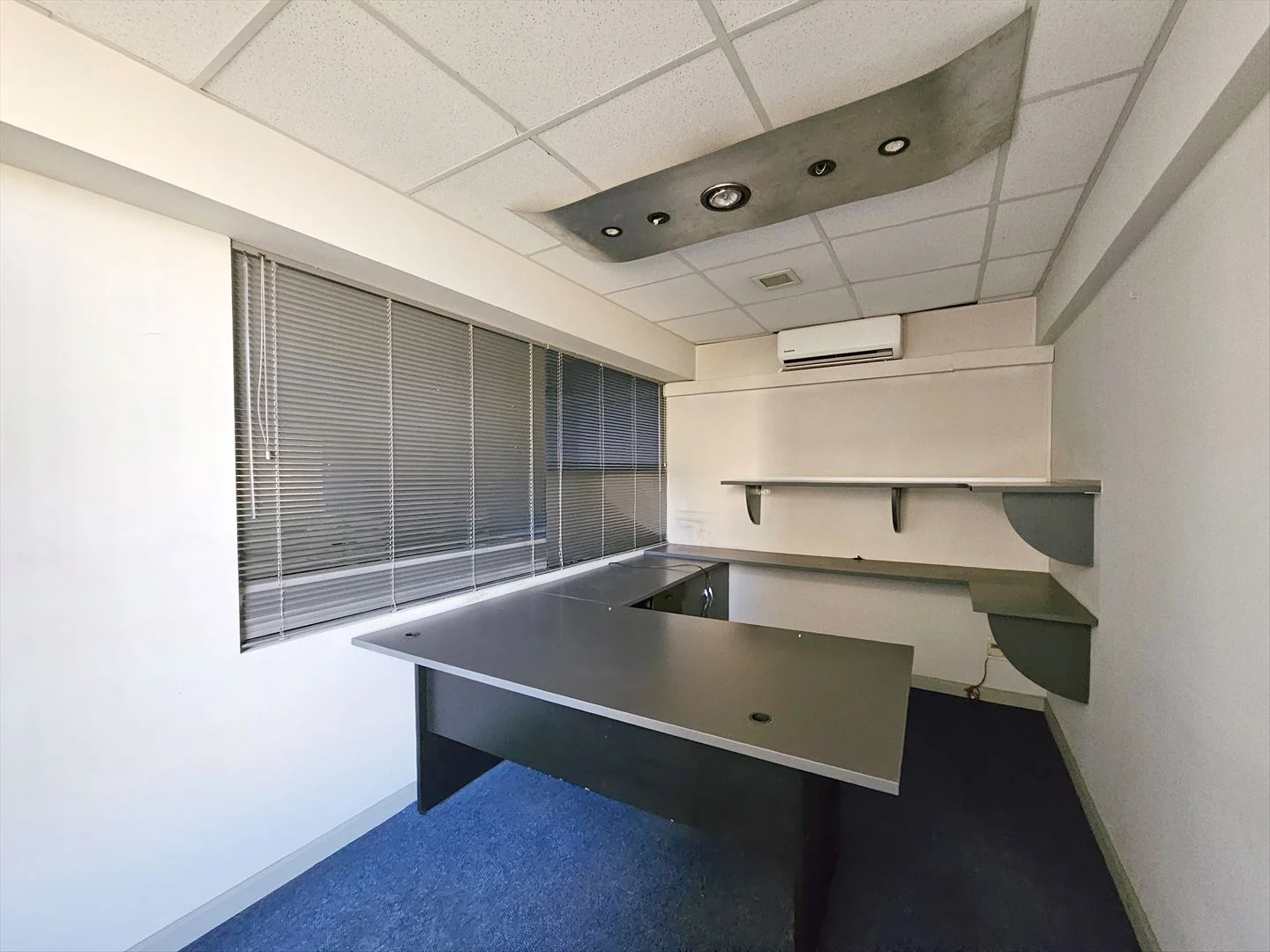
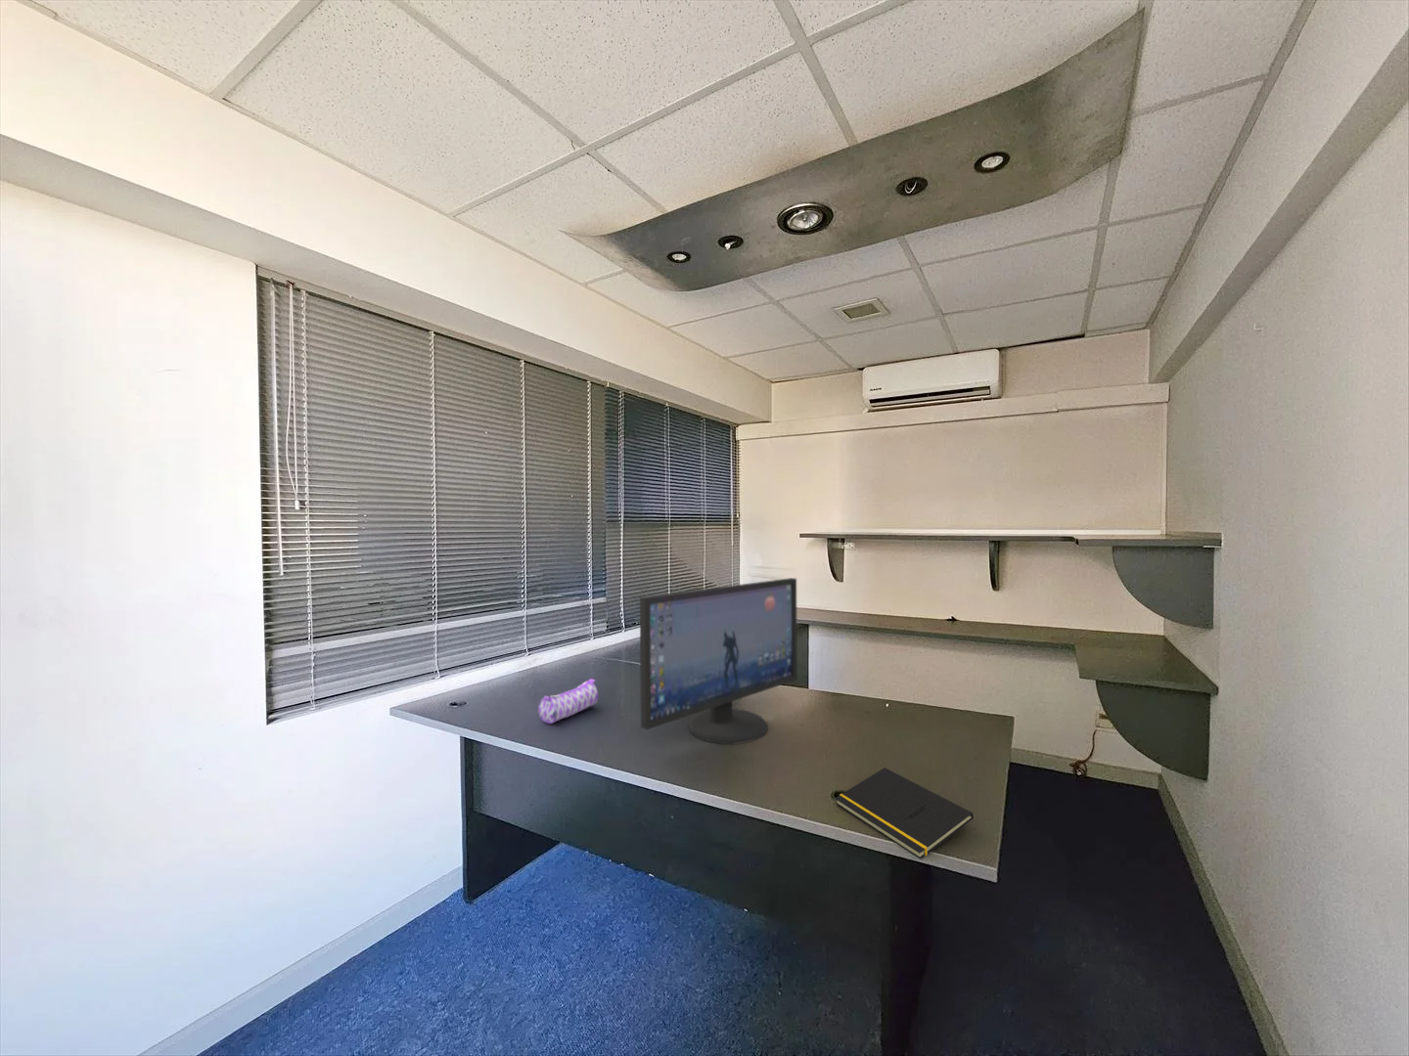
+ notepad (900, 808)
+ computer monitor (728, 657)
+ pencil case (568, 700)
